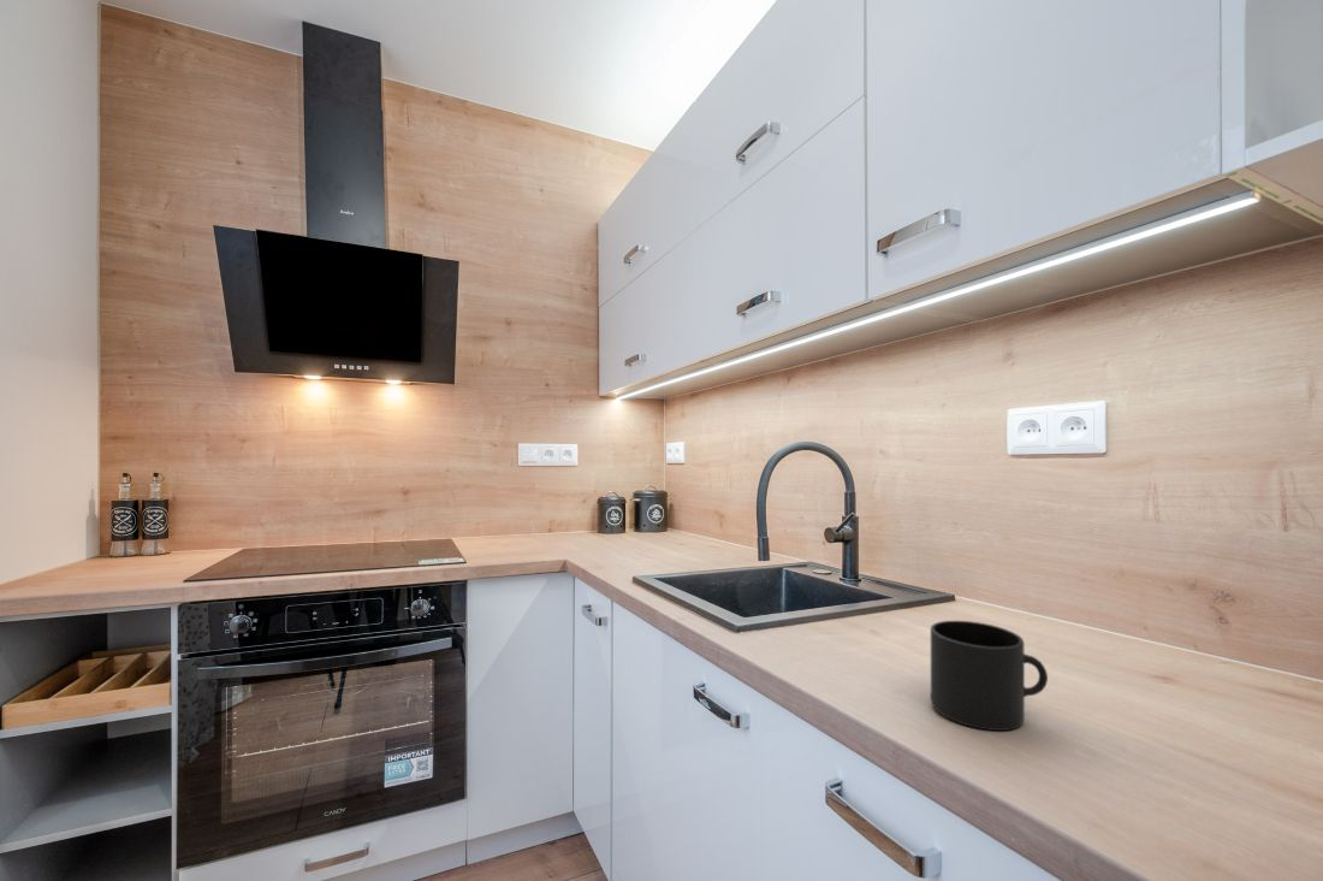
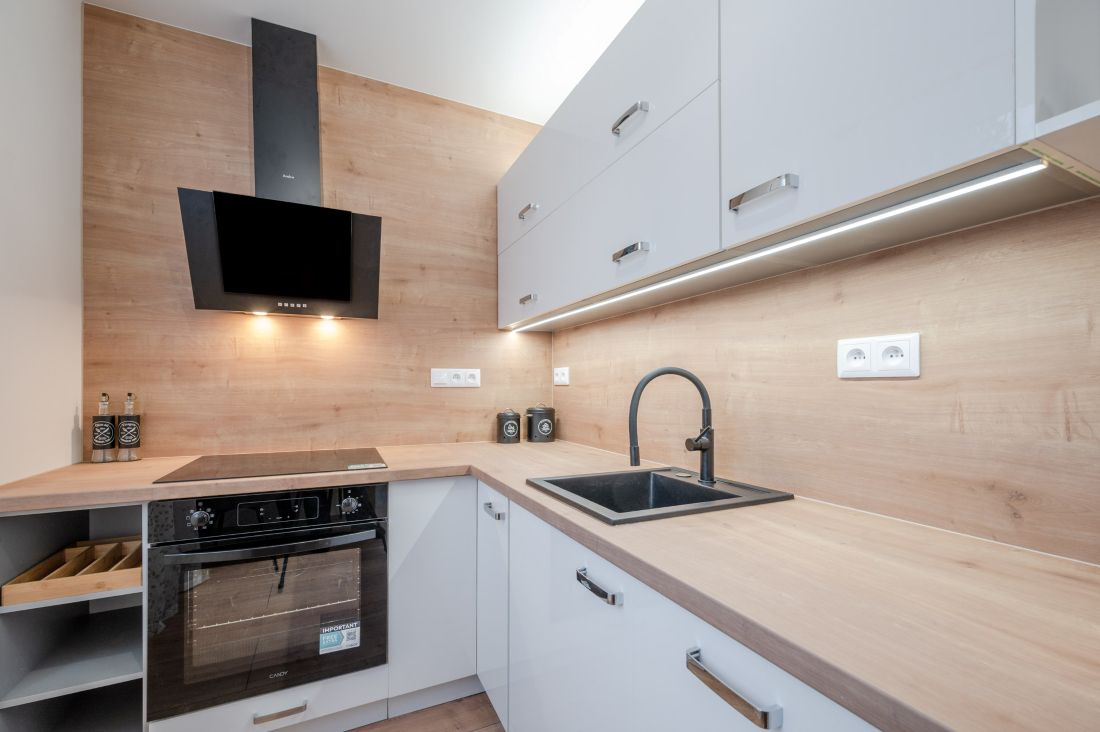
- mug (987, 673)
